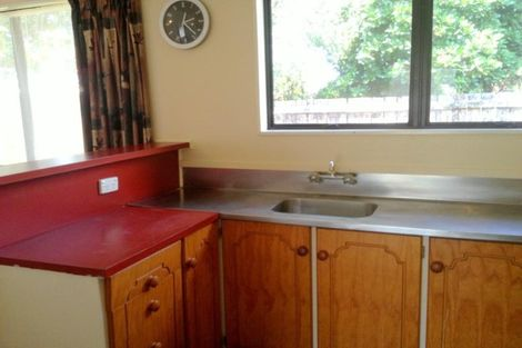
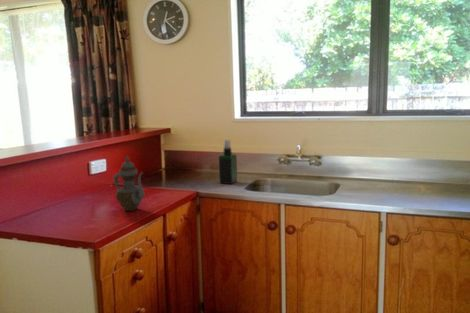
+ teapot (128, 182)
+ spray bottle (227, 161)
